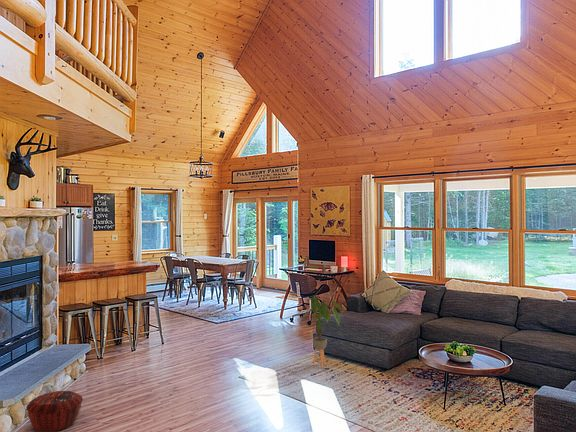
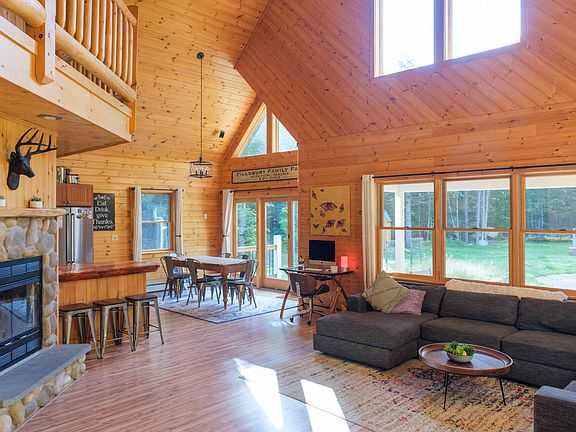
- house plant (321, 331)
- woven basket (55, 408)
